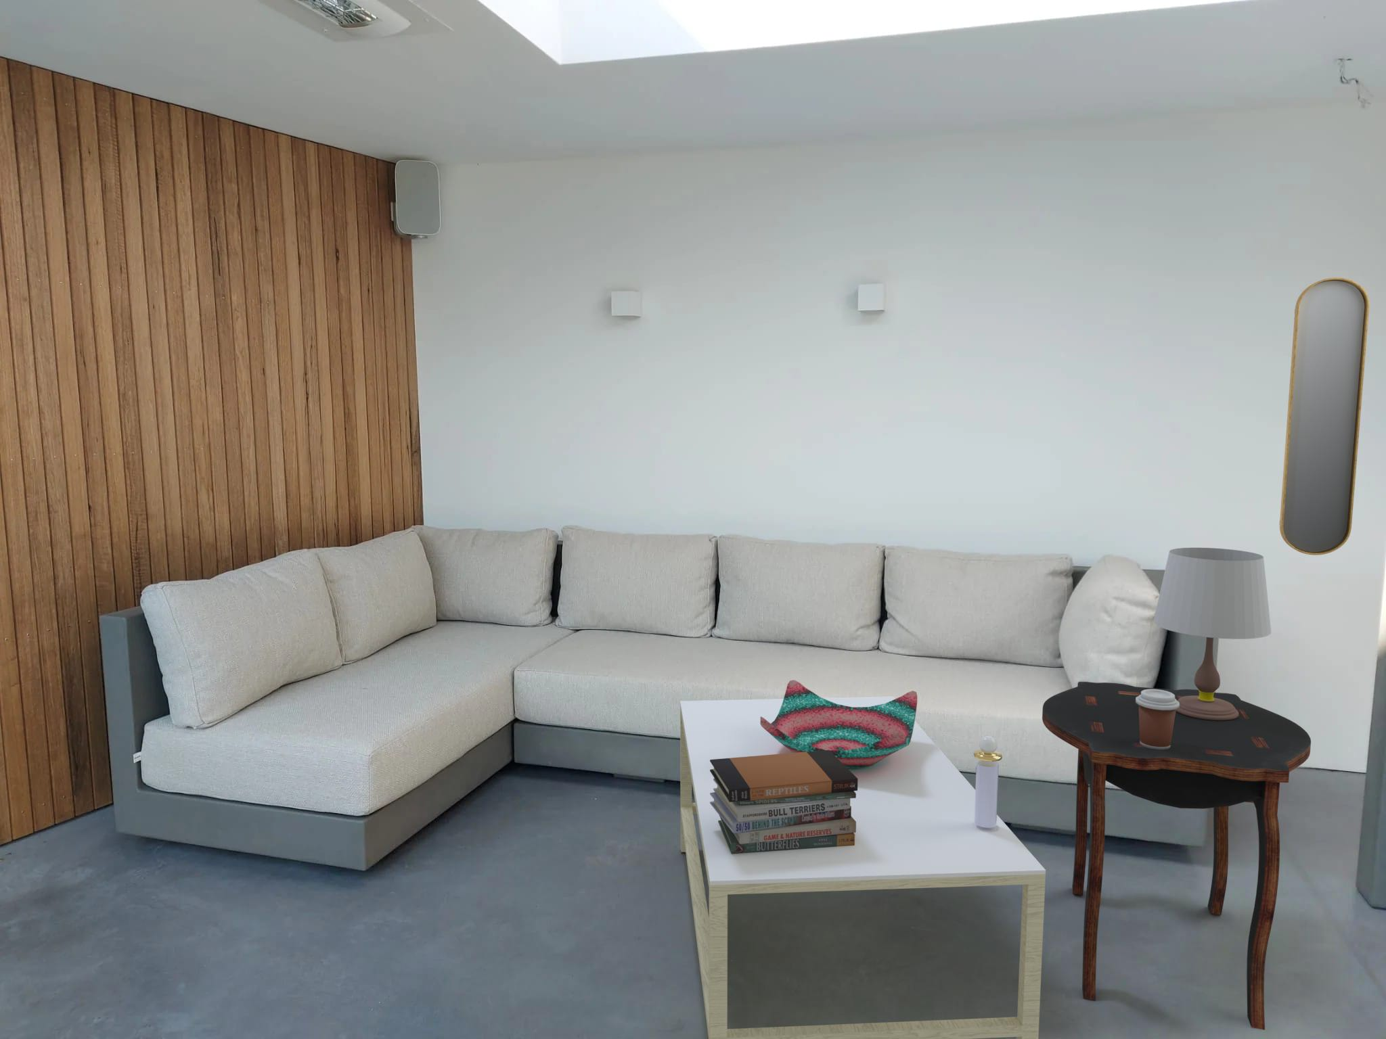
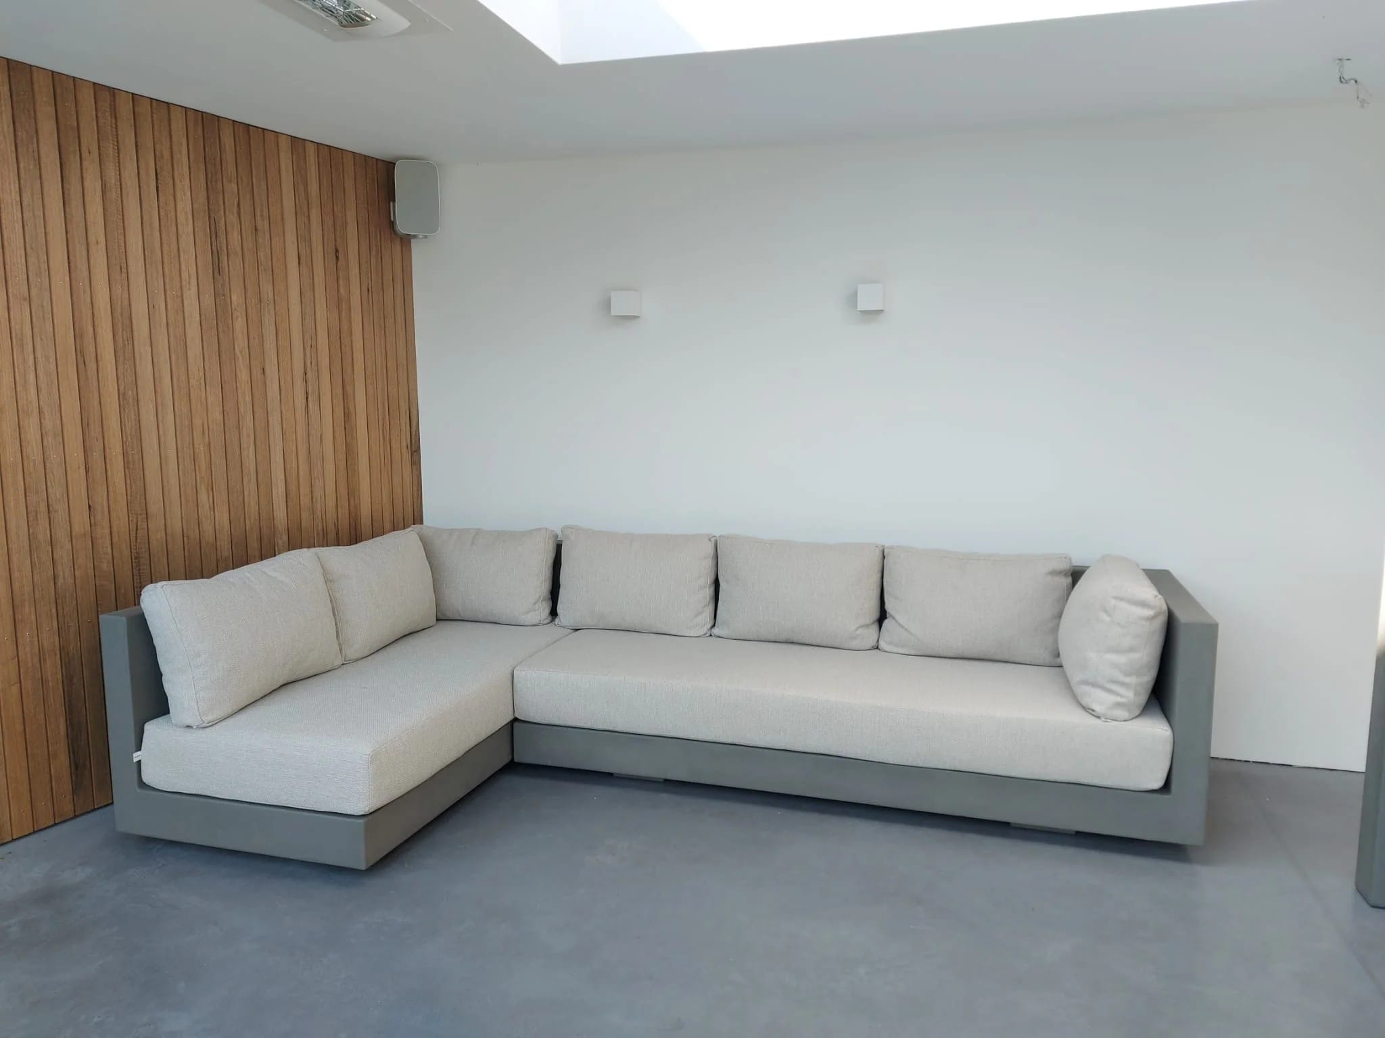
- decorative bowl (840, 729)
- side table (1170, 805)
- book stack (781, 800)
- coffee cup (1156, 718)
- table lamp (1210, 633)
- home mirror (1323, 418)
- perfume bottle (987, 780)
- coffee table (822, 857)
